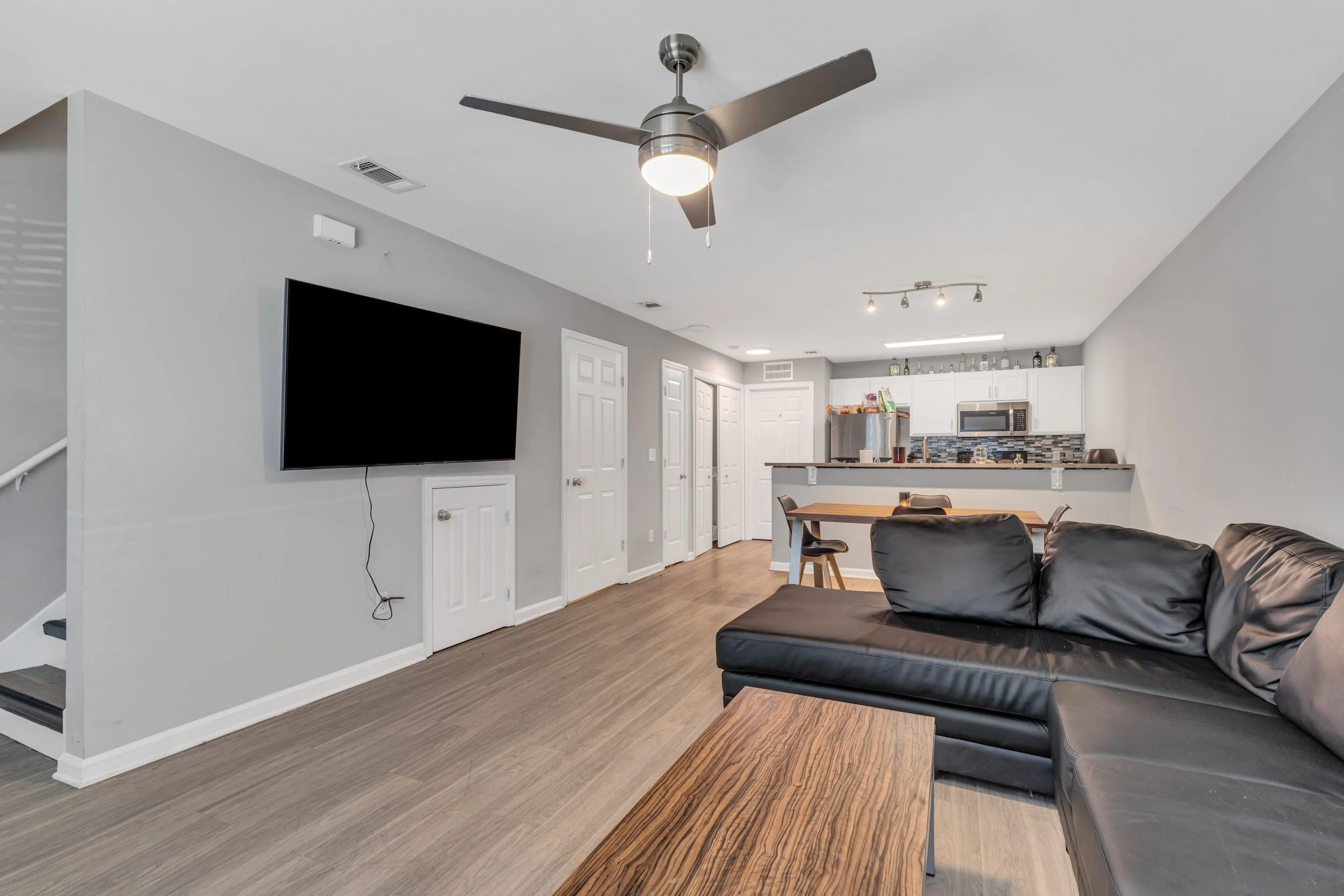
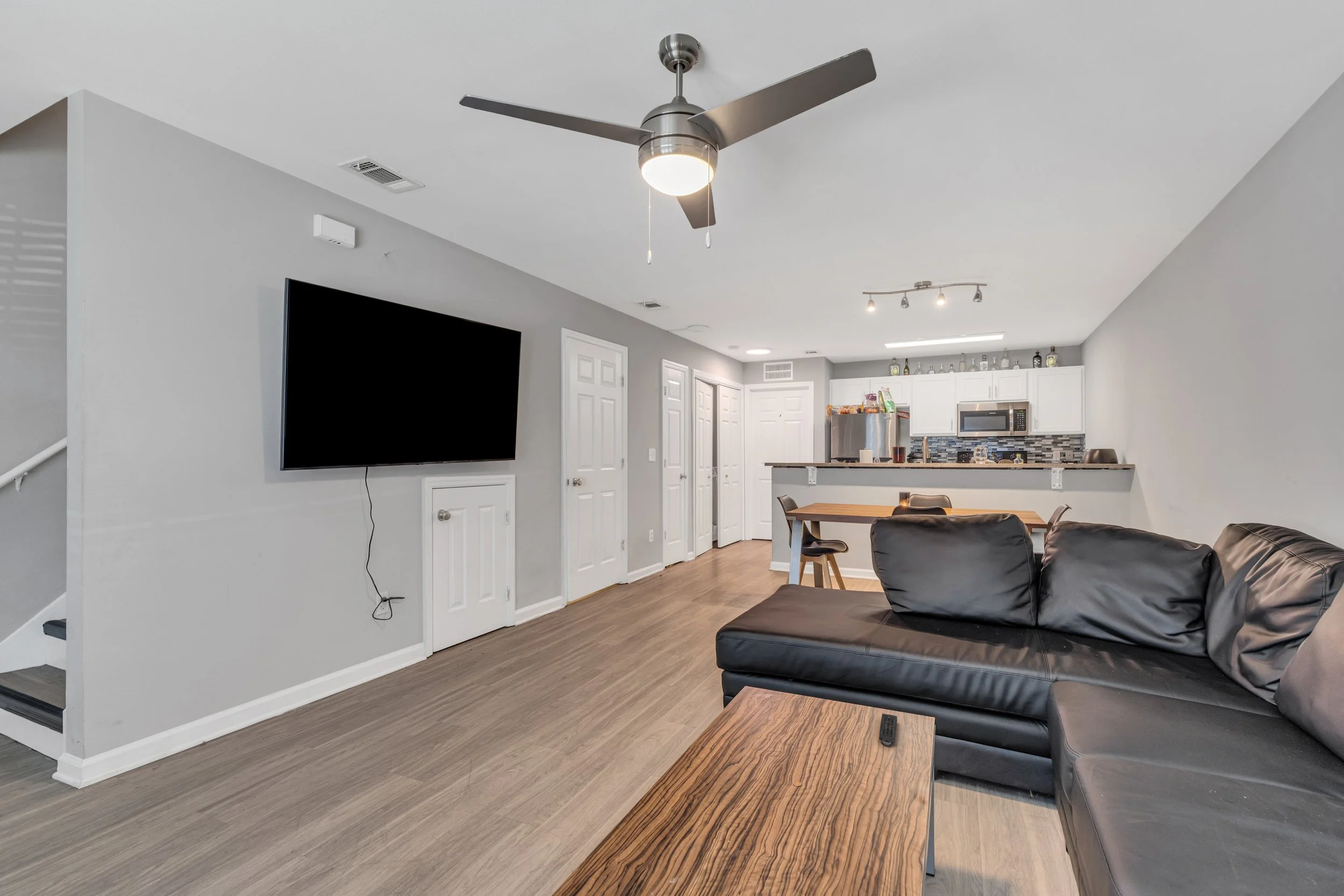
+ remote control (888, 729)
